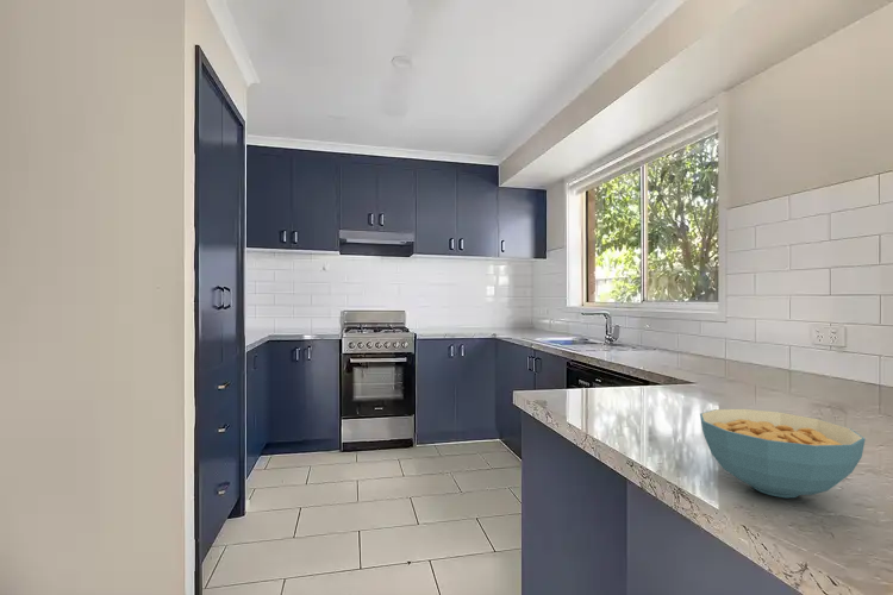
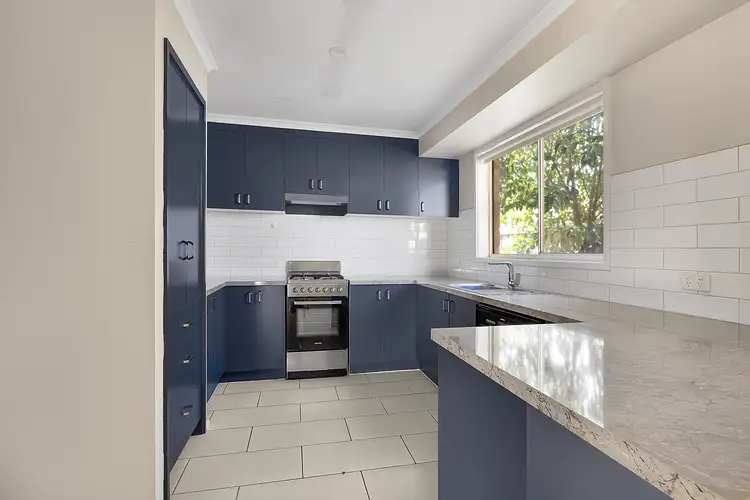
- cereal bowl (774, 457)
